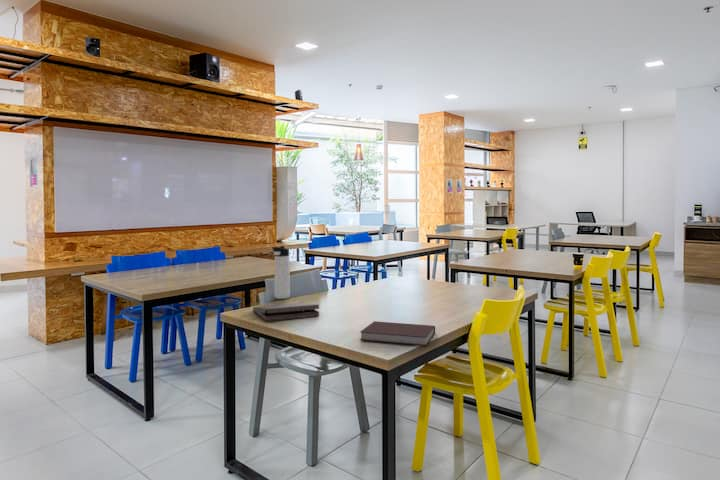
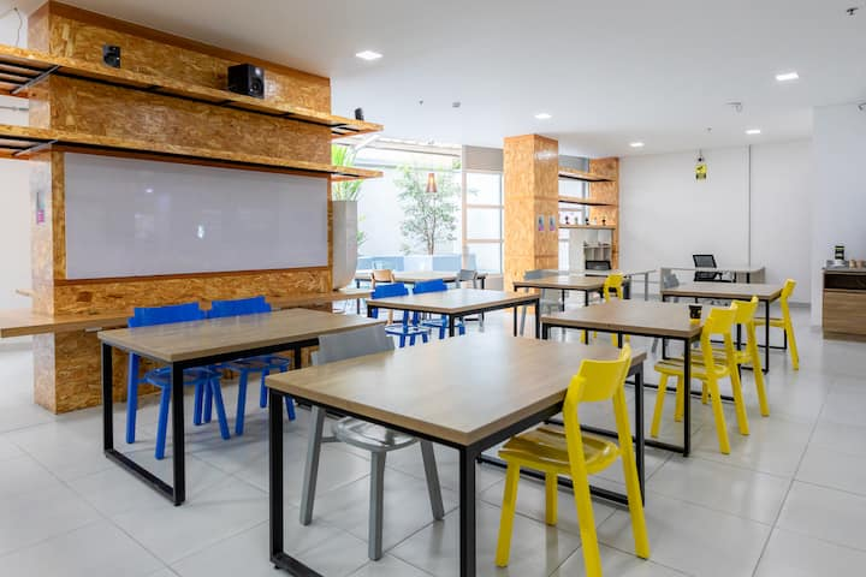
- notebook (398, 332)
- thermos bottle (280, 272)
- pizza box (285, 307)
